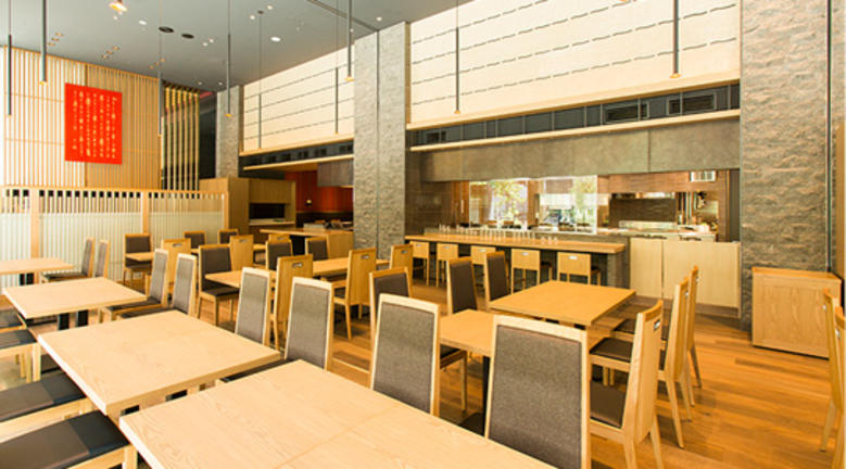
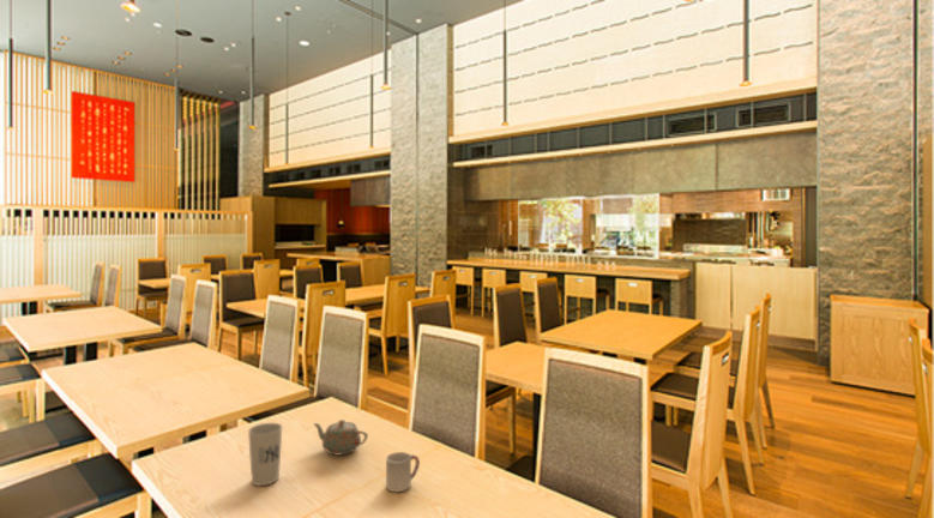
+ cup (403, 470)
+ teapot (339, 434)
+ cup (265, 453)
